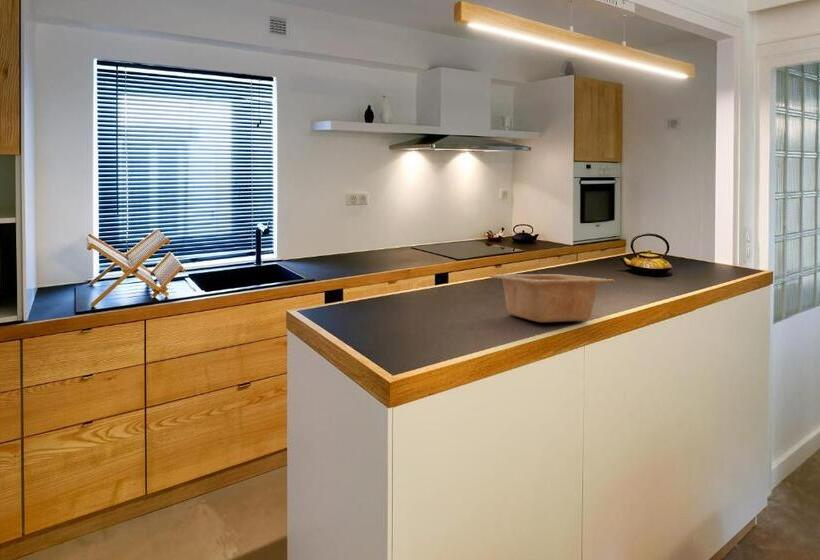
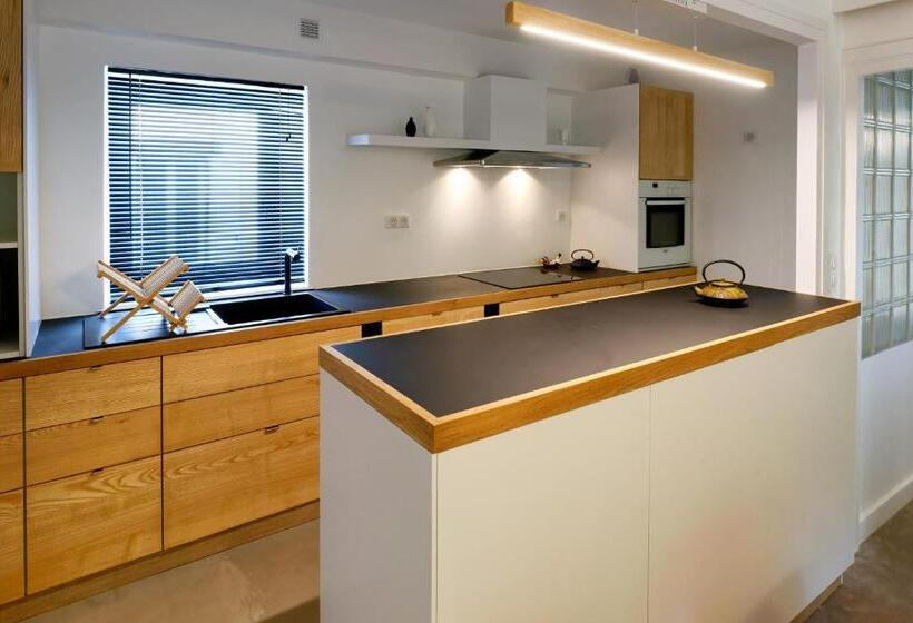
- serving bowl (548, 297)
